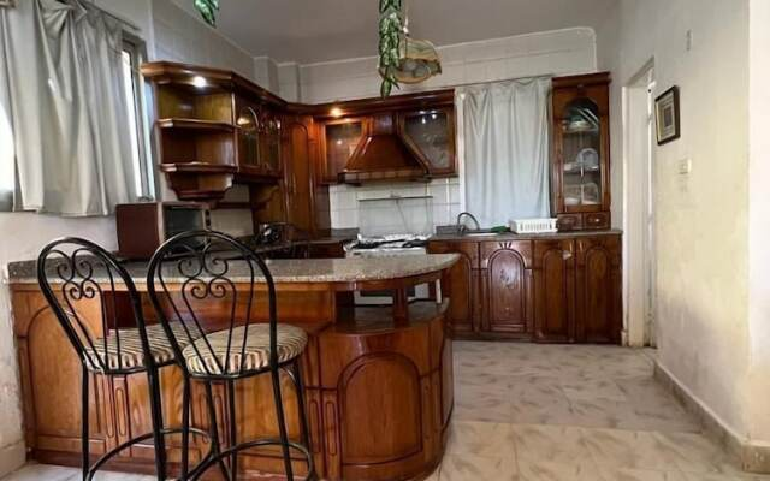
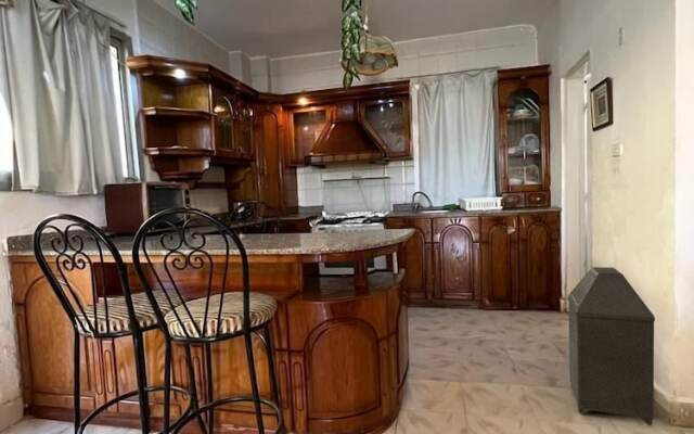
+ trash can (606, 336)
